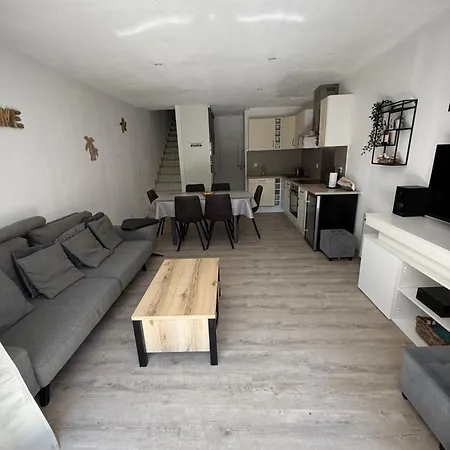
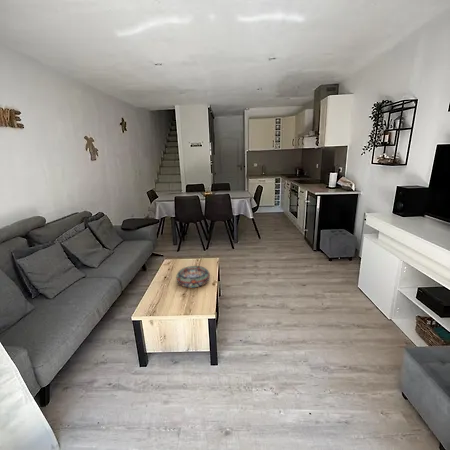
+ decorative bowl (193, 276)
